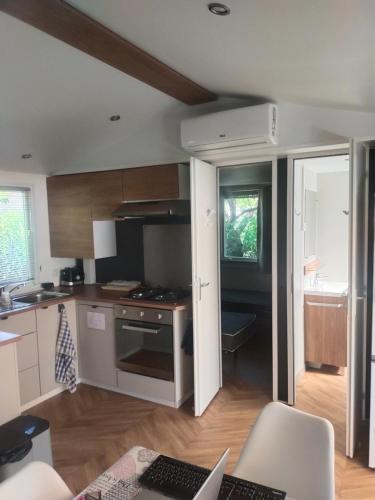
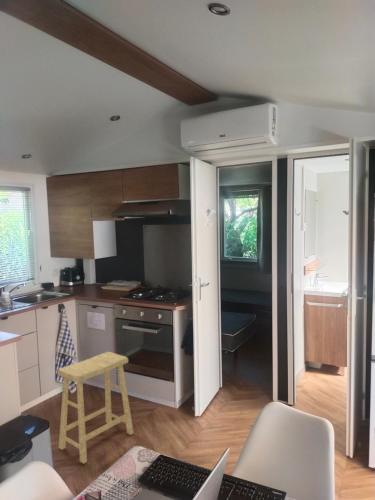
+ stool (100, 409)
